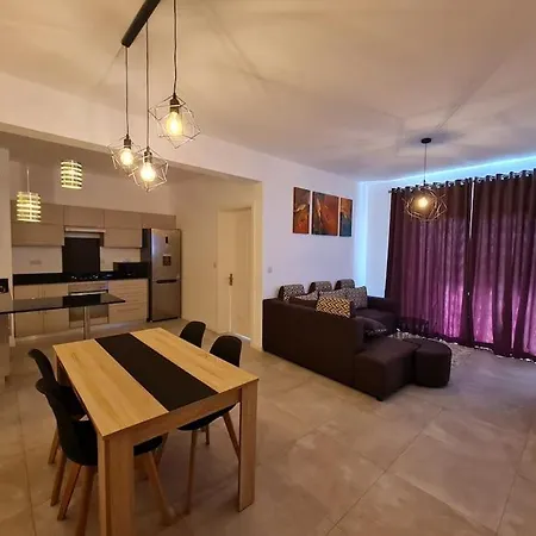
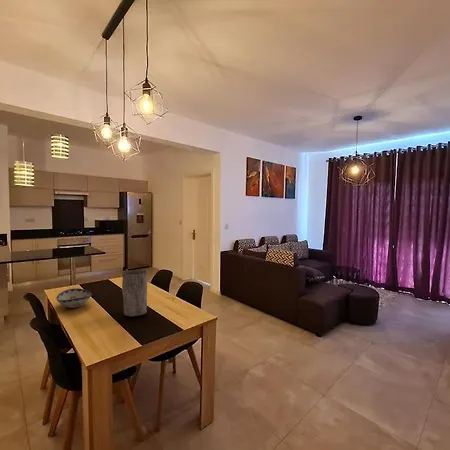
+ decorative bowl (74, 299)
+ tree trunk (134, 292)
